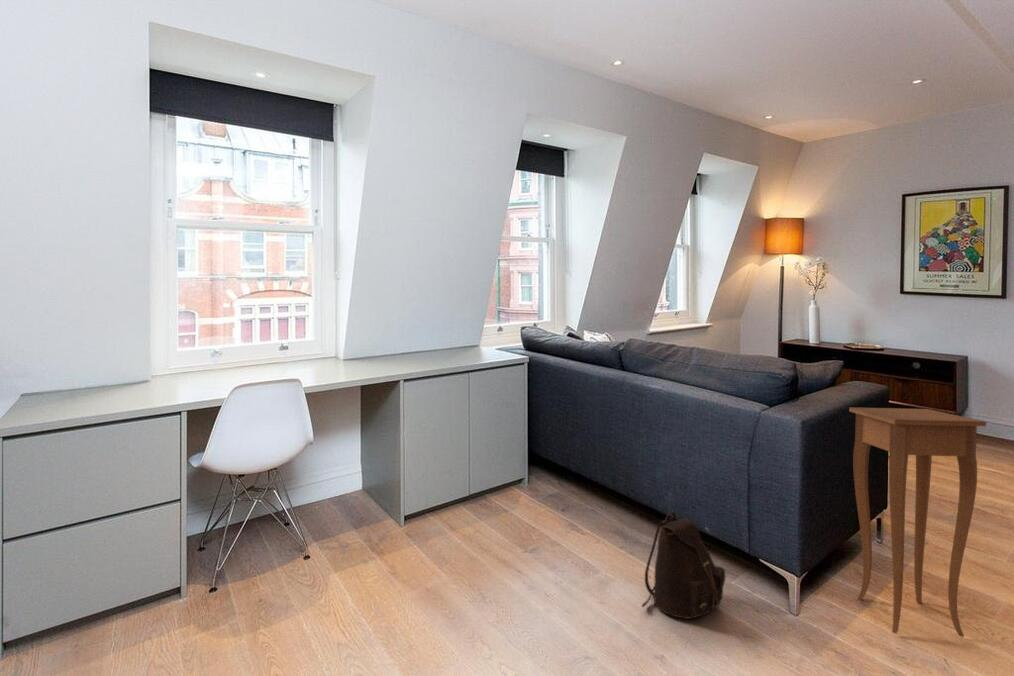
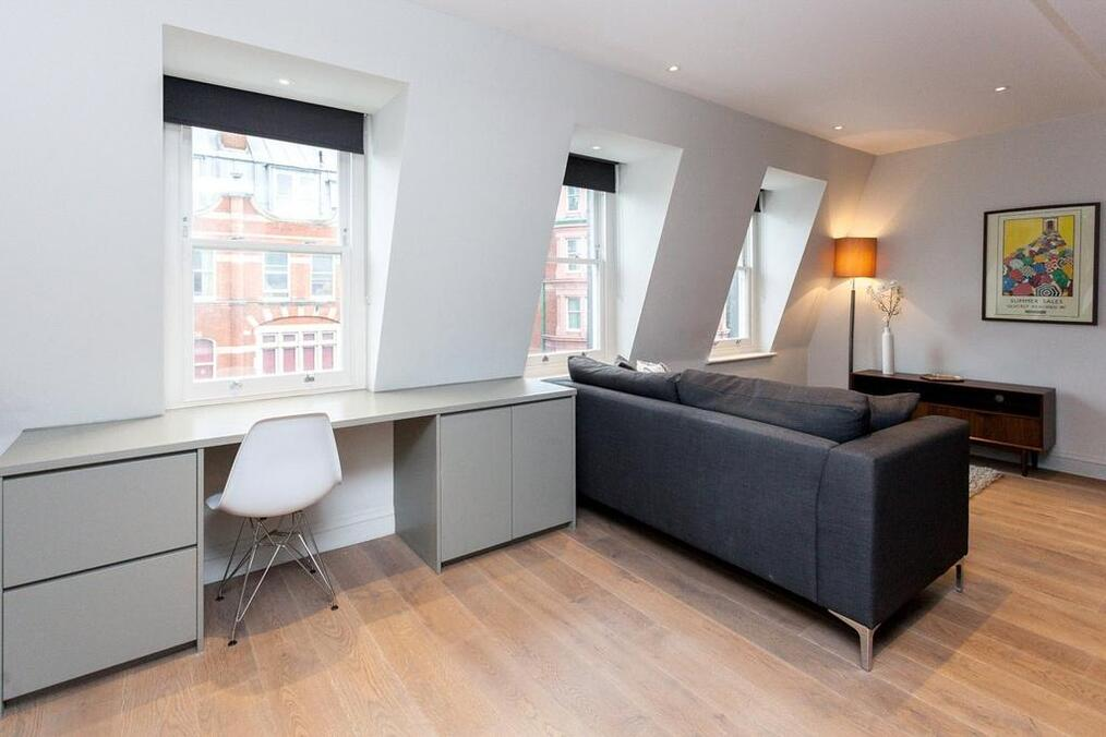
- backpack (684, 559)
- side table (904, 516)
